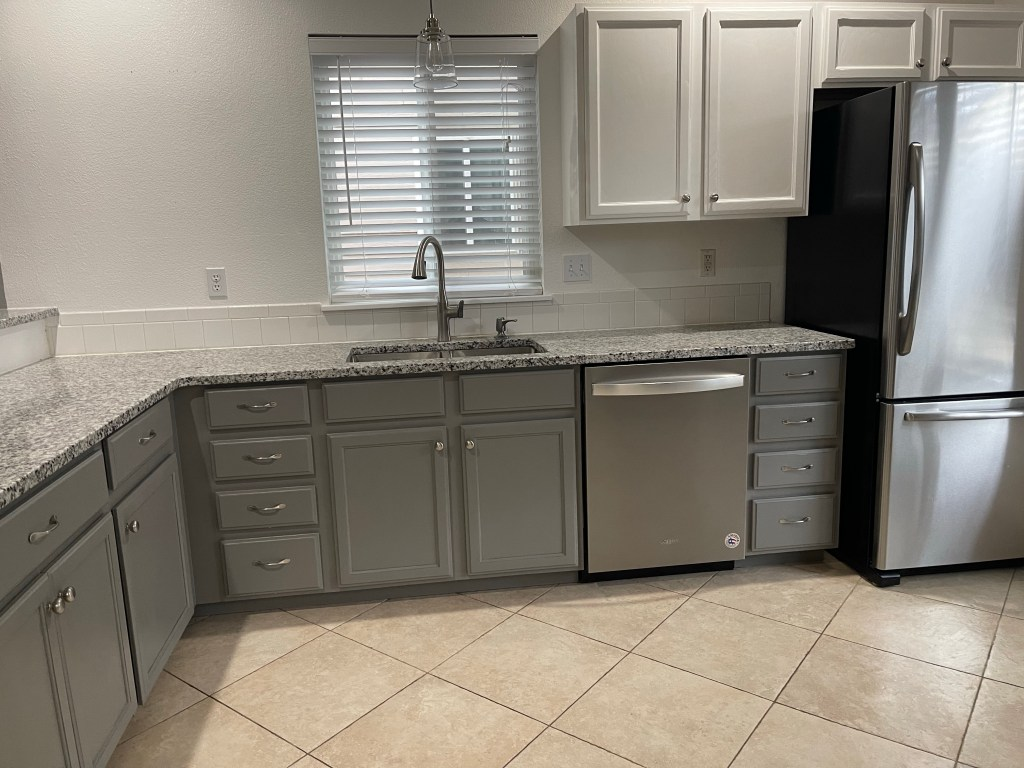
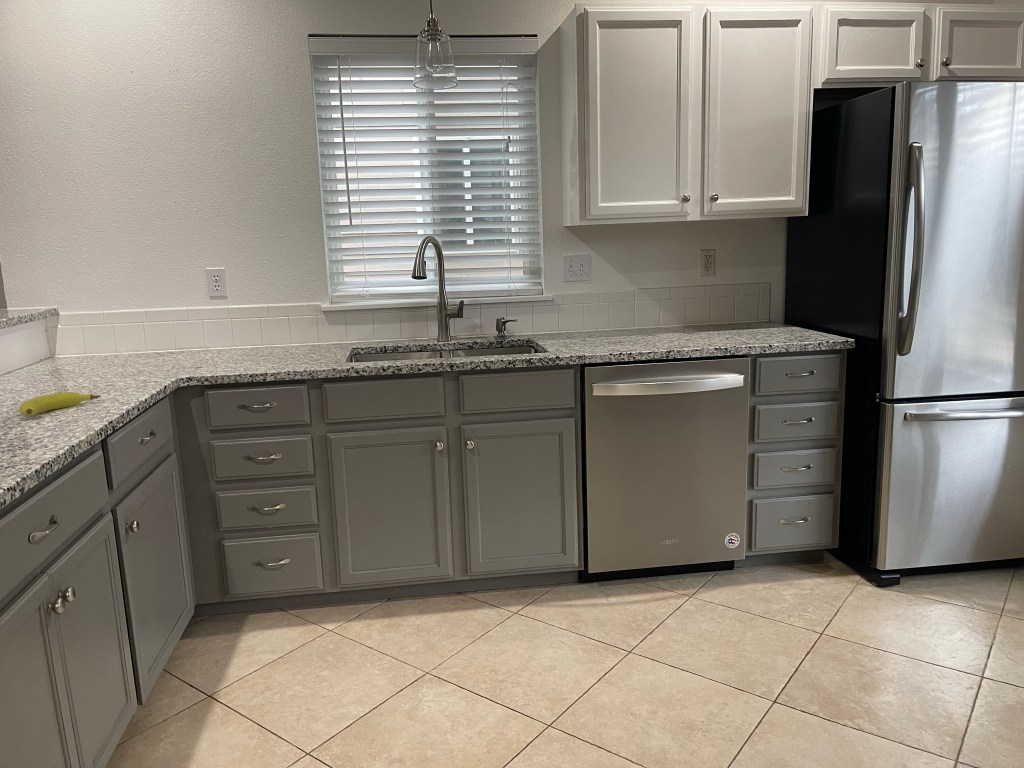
+ fruit (56, 403)
